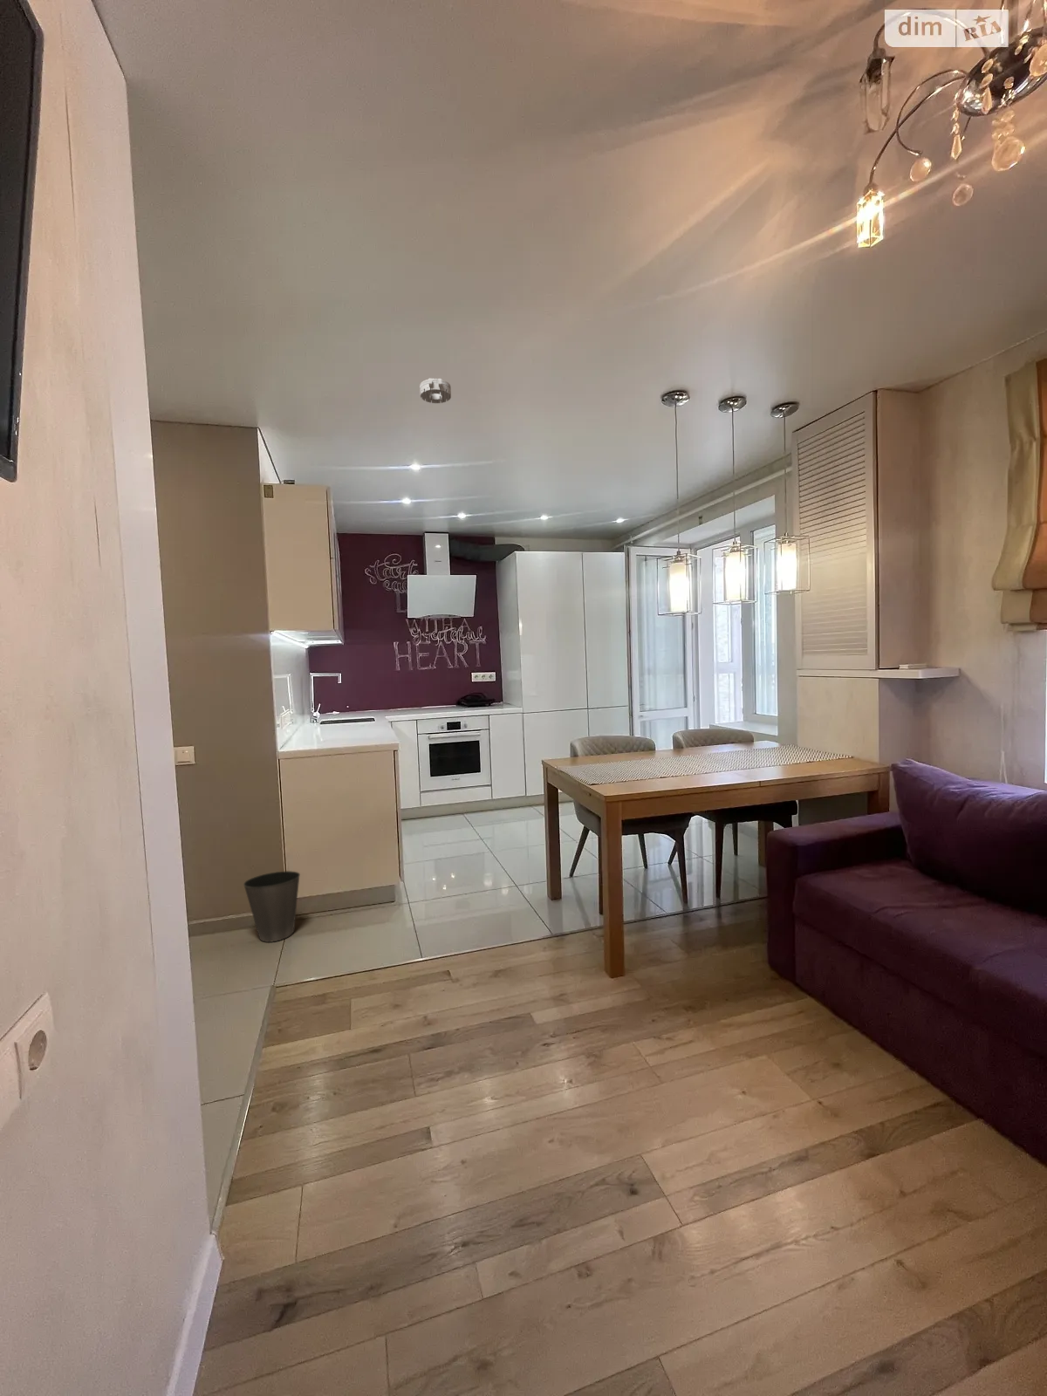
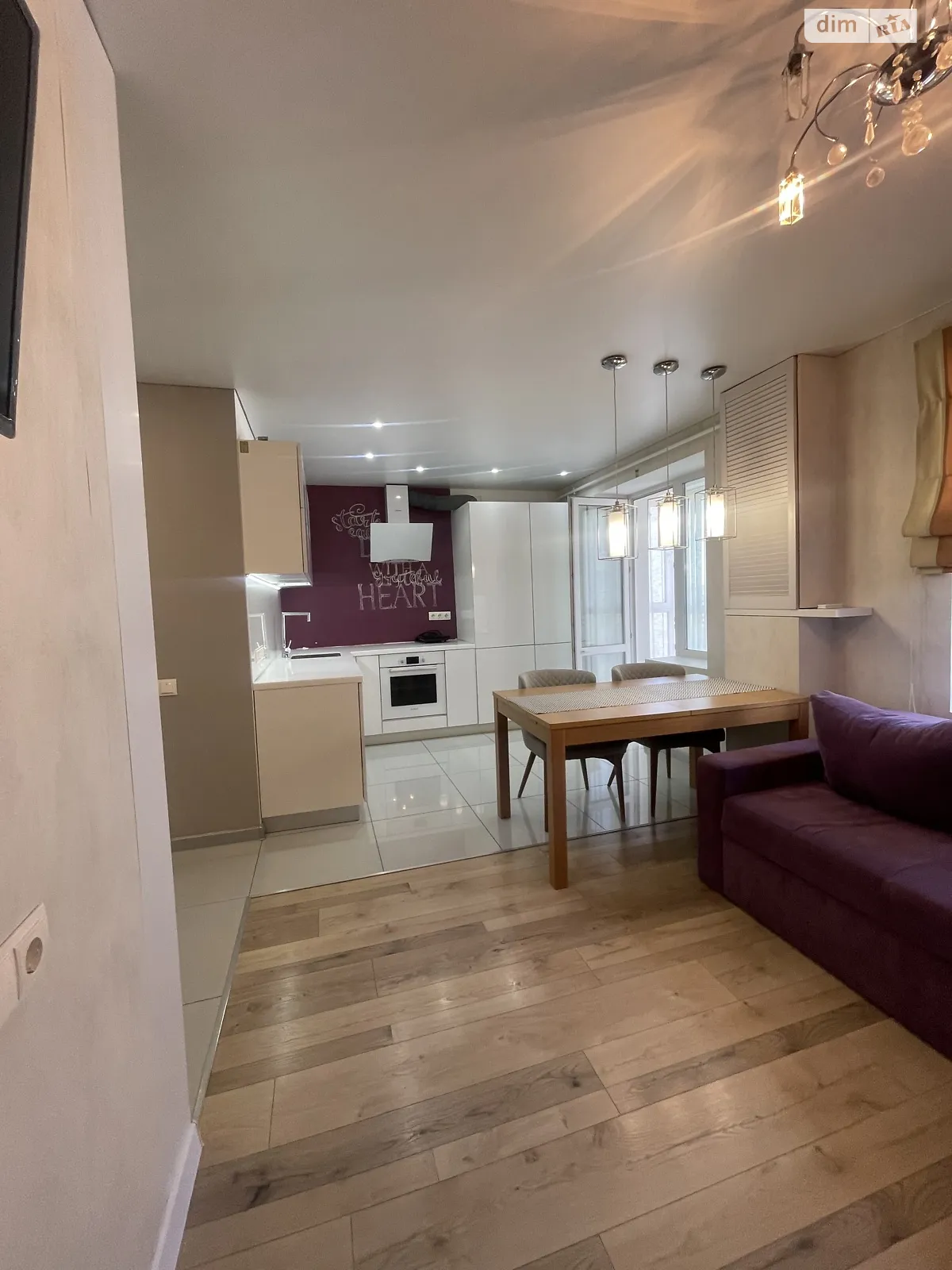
- smoke detector (436, 390)
- waste basket (274, 907)
